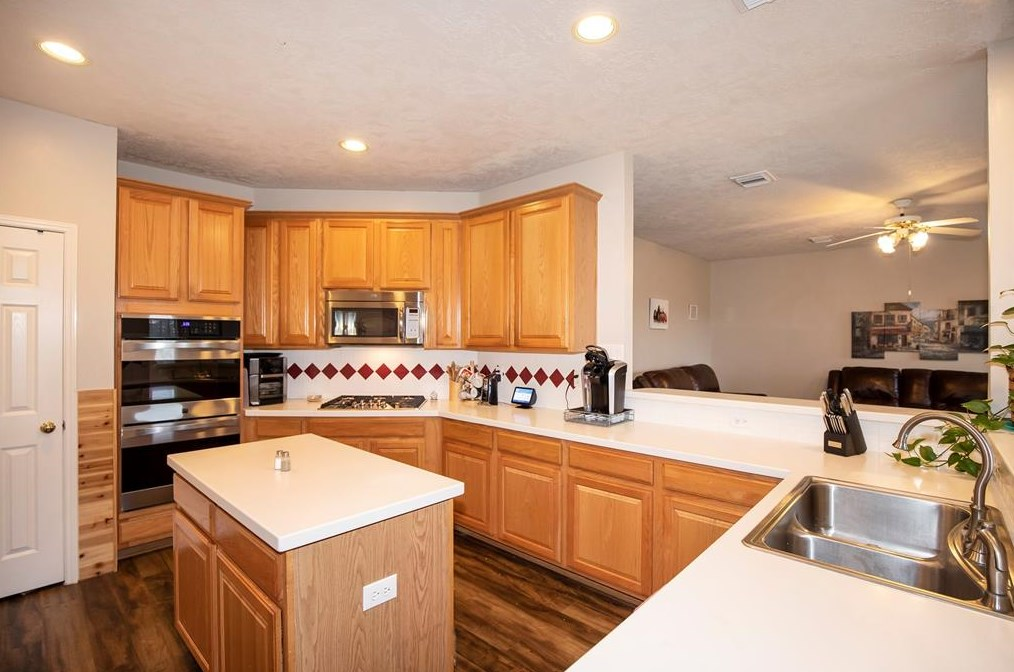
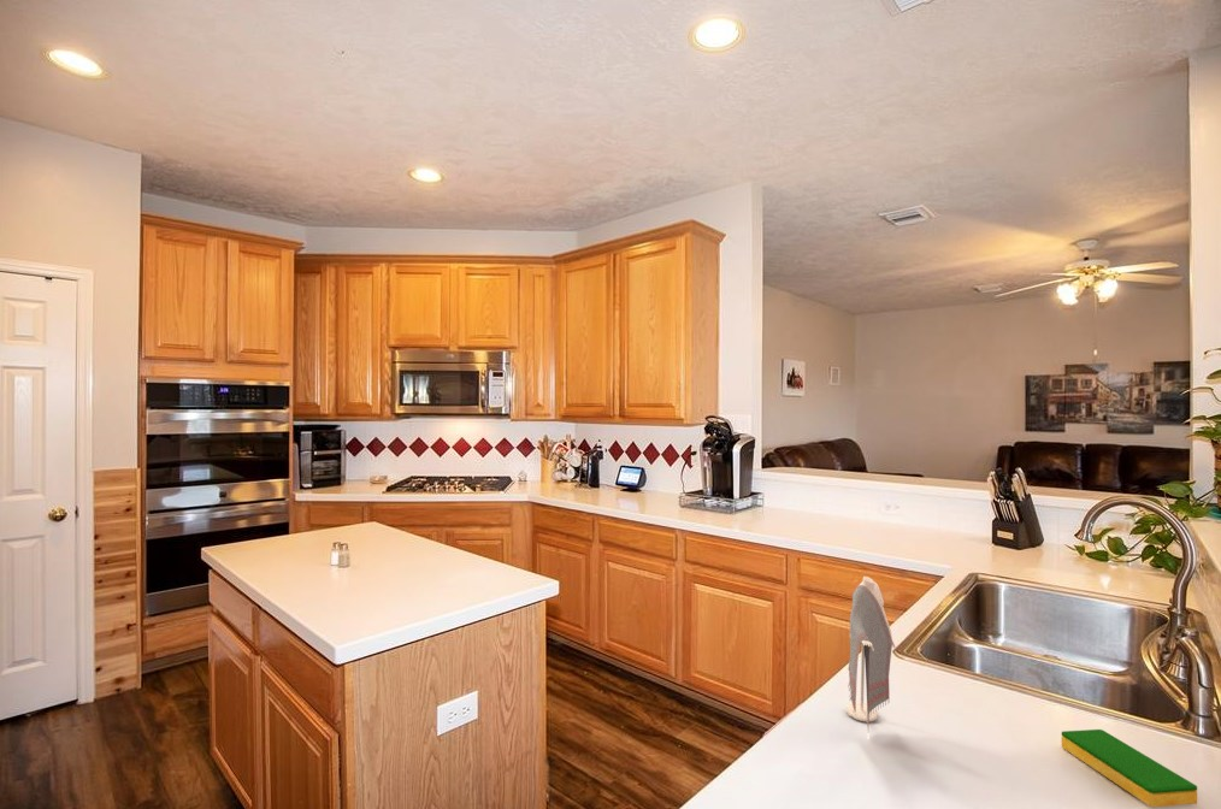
+ dish sponge (1123, 764)
+ shawl (865, 655)
